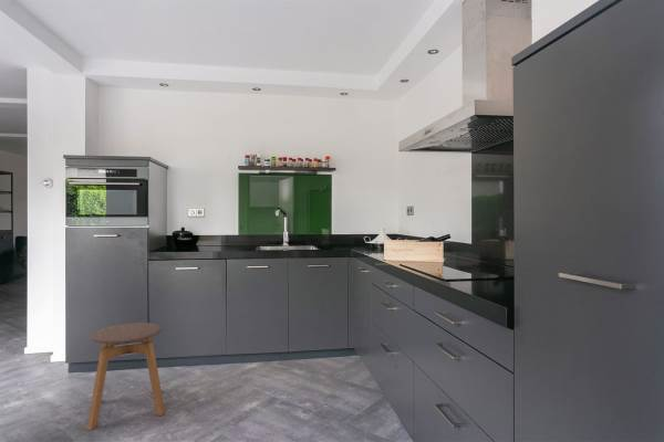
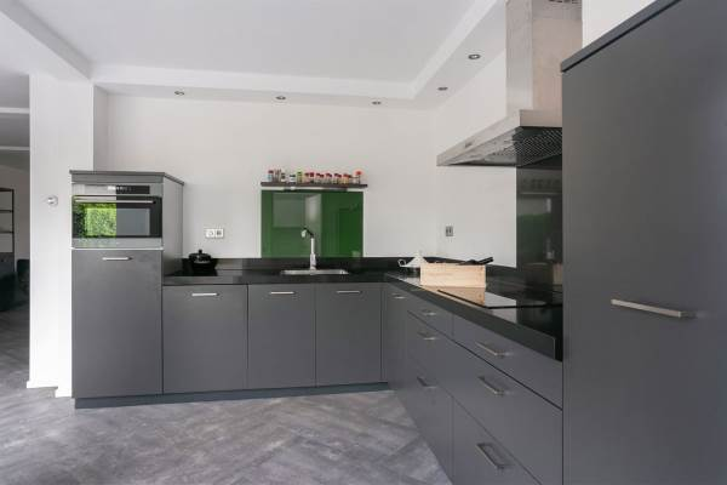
- stool (122, 355)
